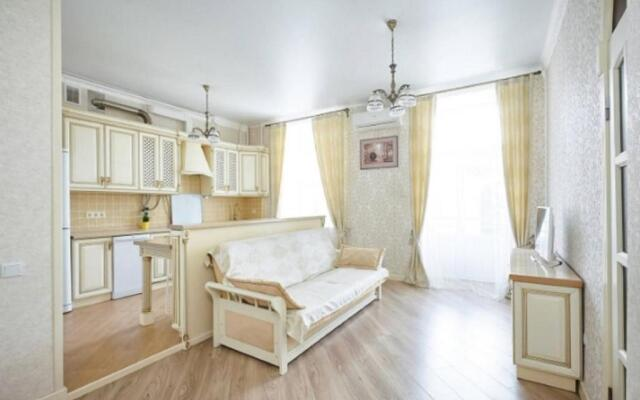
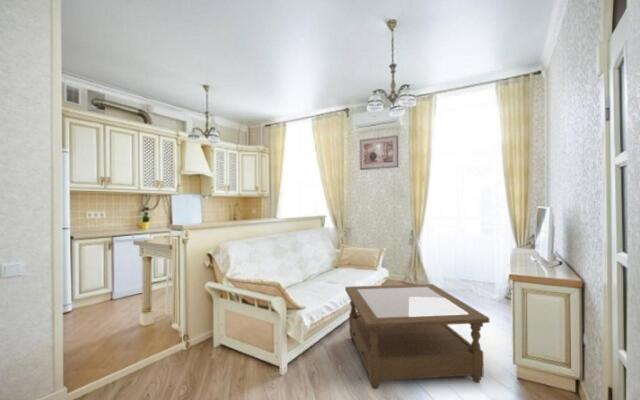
+ coffee table (406, 328)
